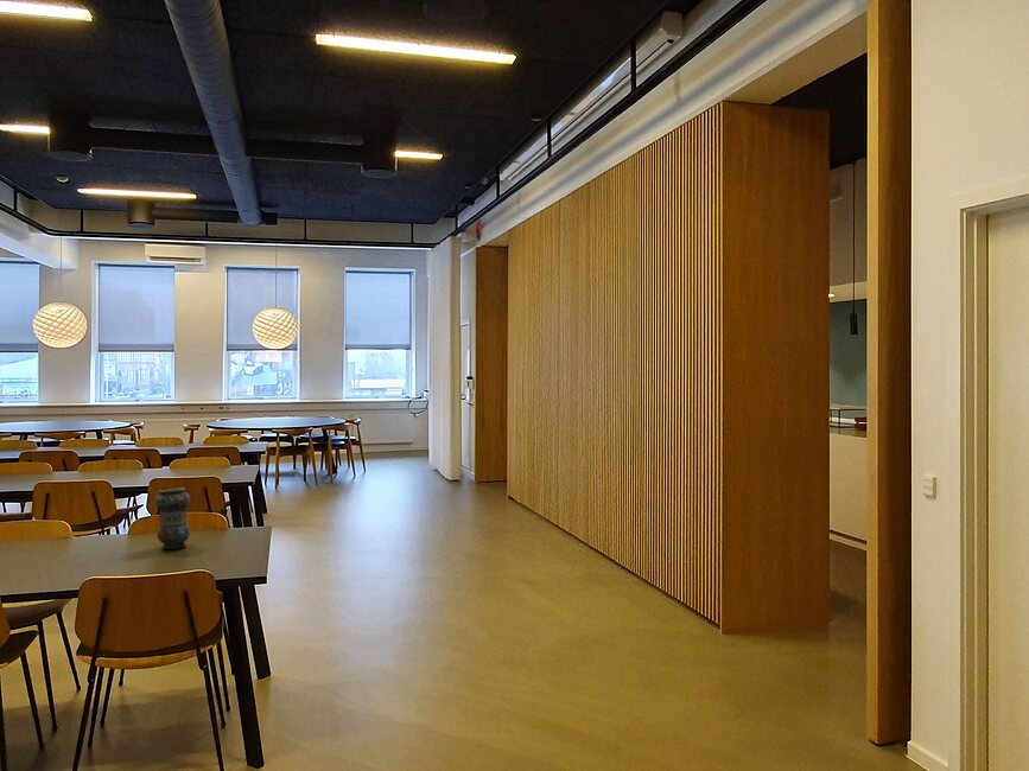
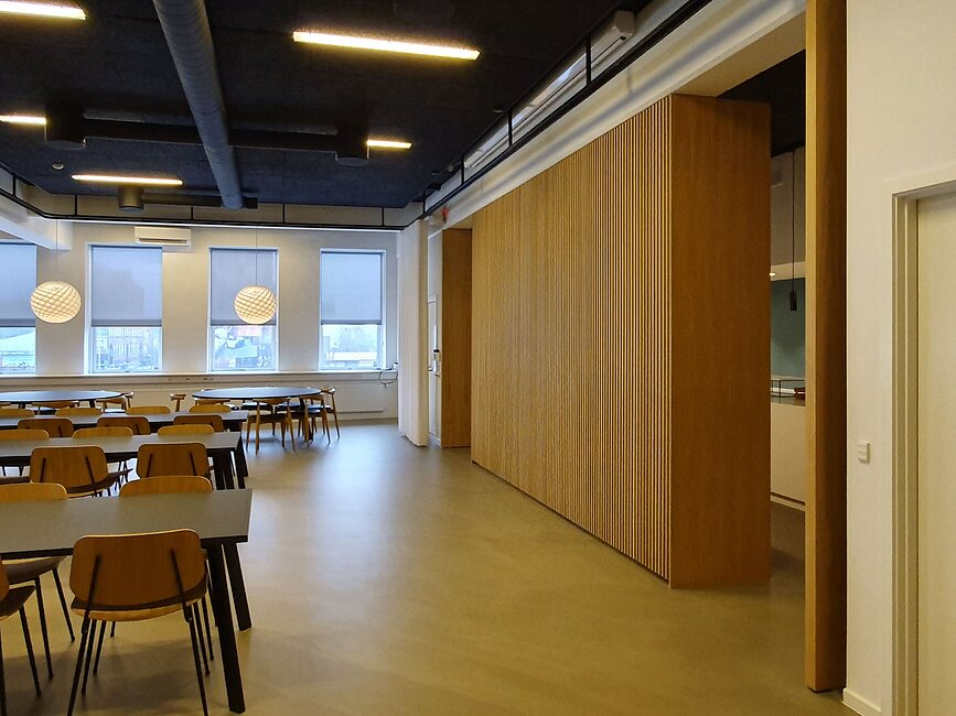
- vase (172, 517)
